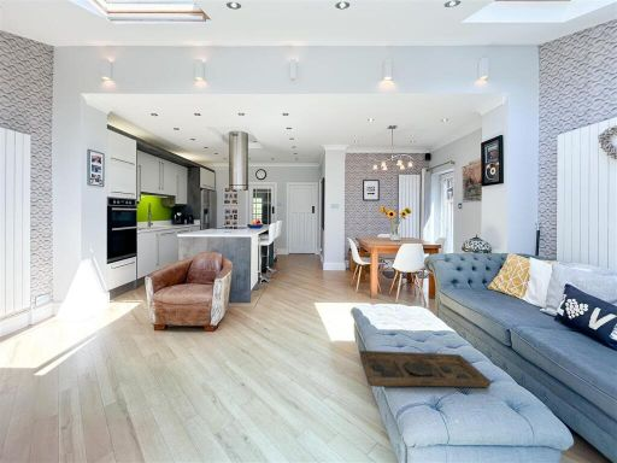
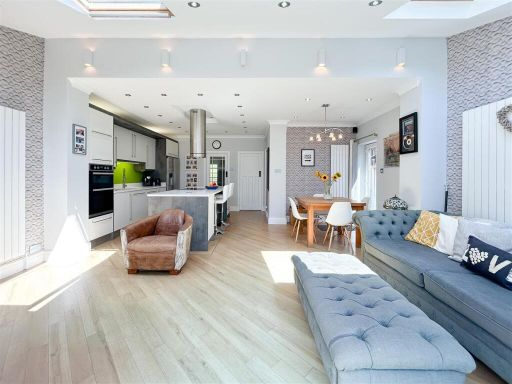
- decorative tray (418, 368)
